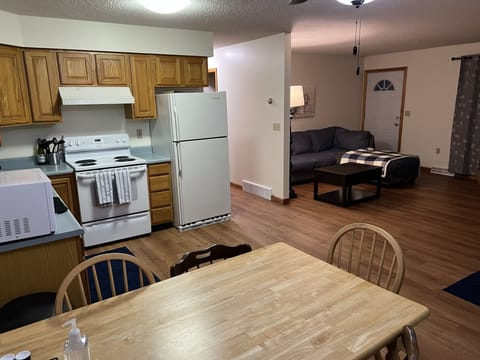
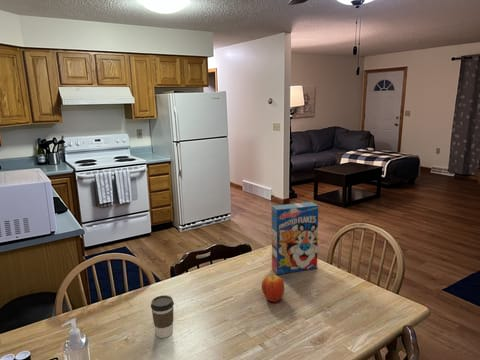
+ fruit (273, 287)
+ coffee cup (163, 316)
+ cereal box (294, 237)
